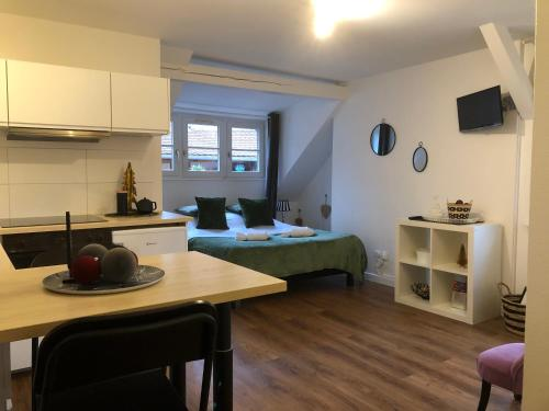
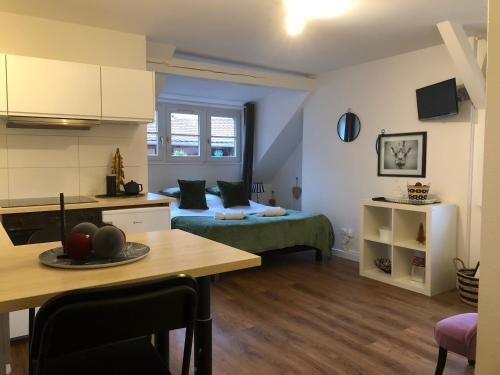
+ wall art (400, 155)
